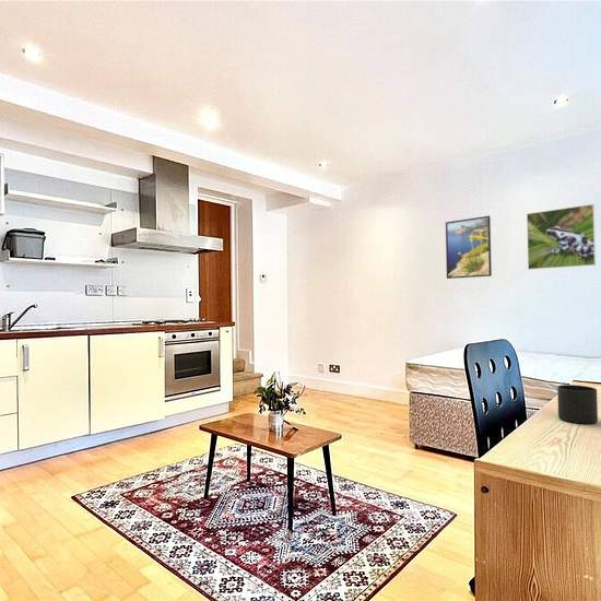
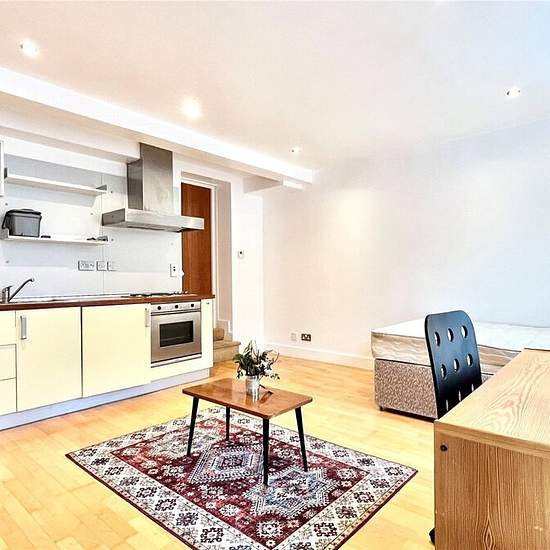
- mug (577, 402)
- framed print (468, 248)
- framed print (559, 238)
